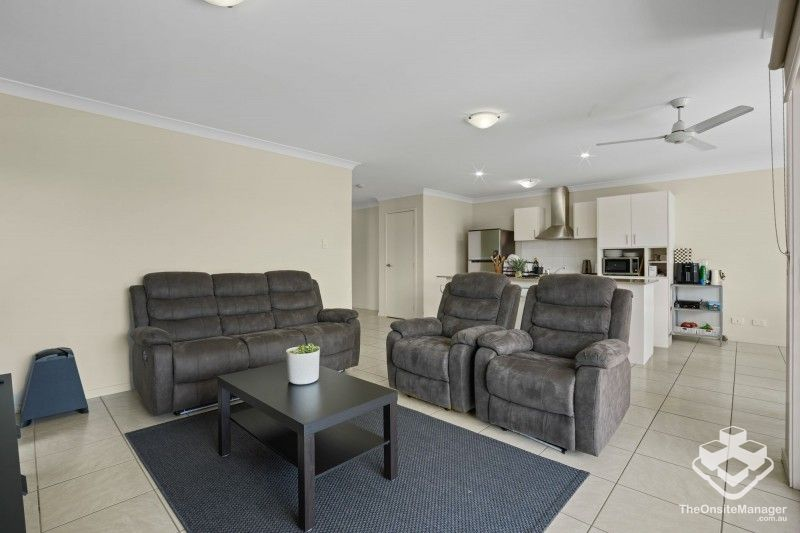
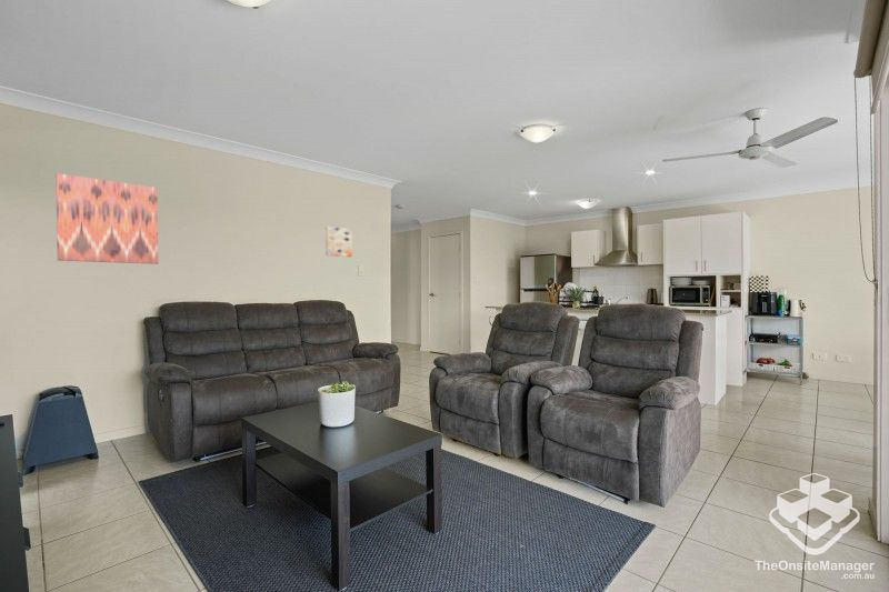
+ wall art (110, 221)
+ wall art (339, 241)
